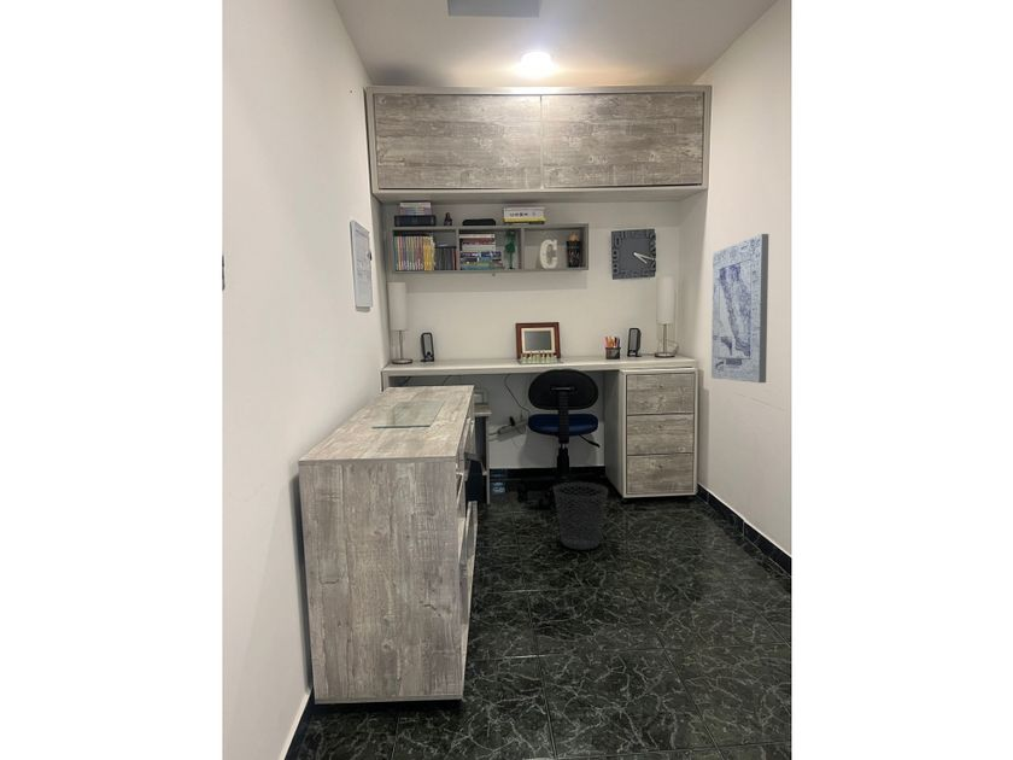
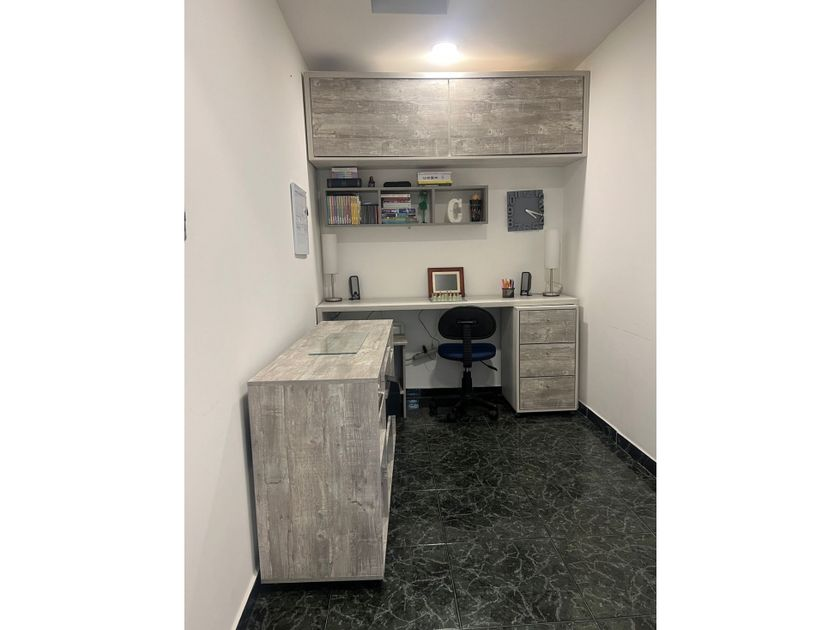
- wall art (737, 312)
- wastebasket (580, 515)
